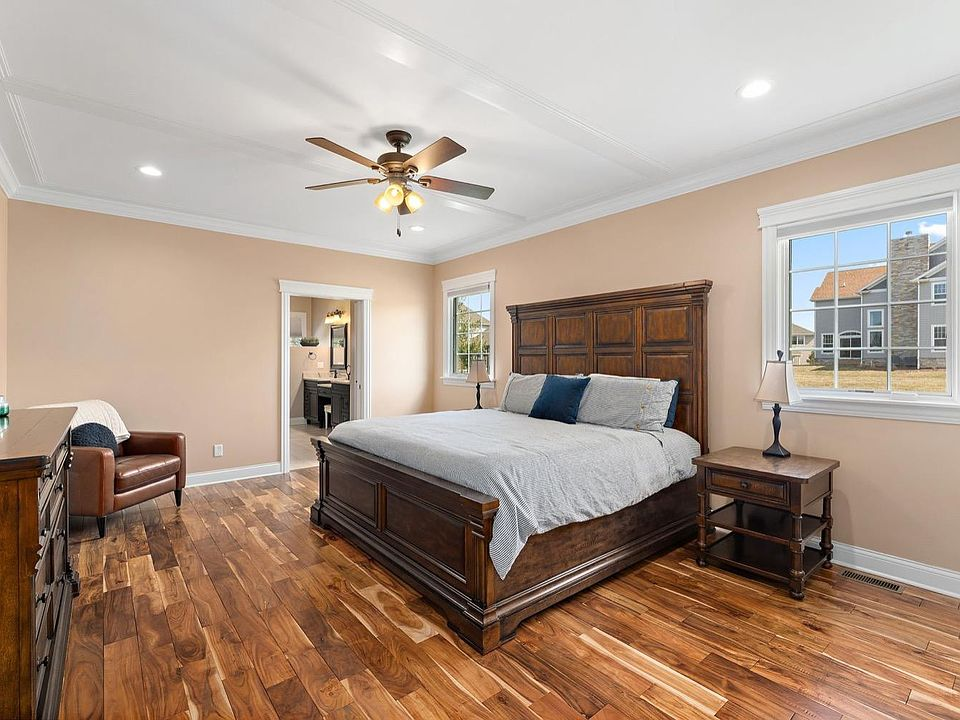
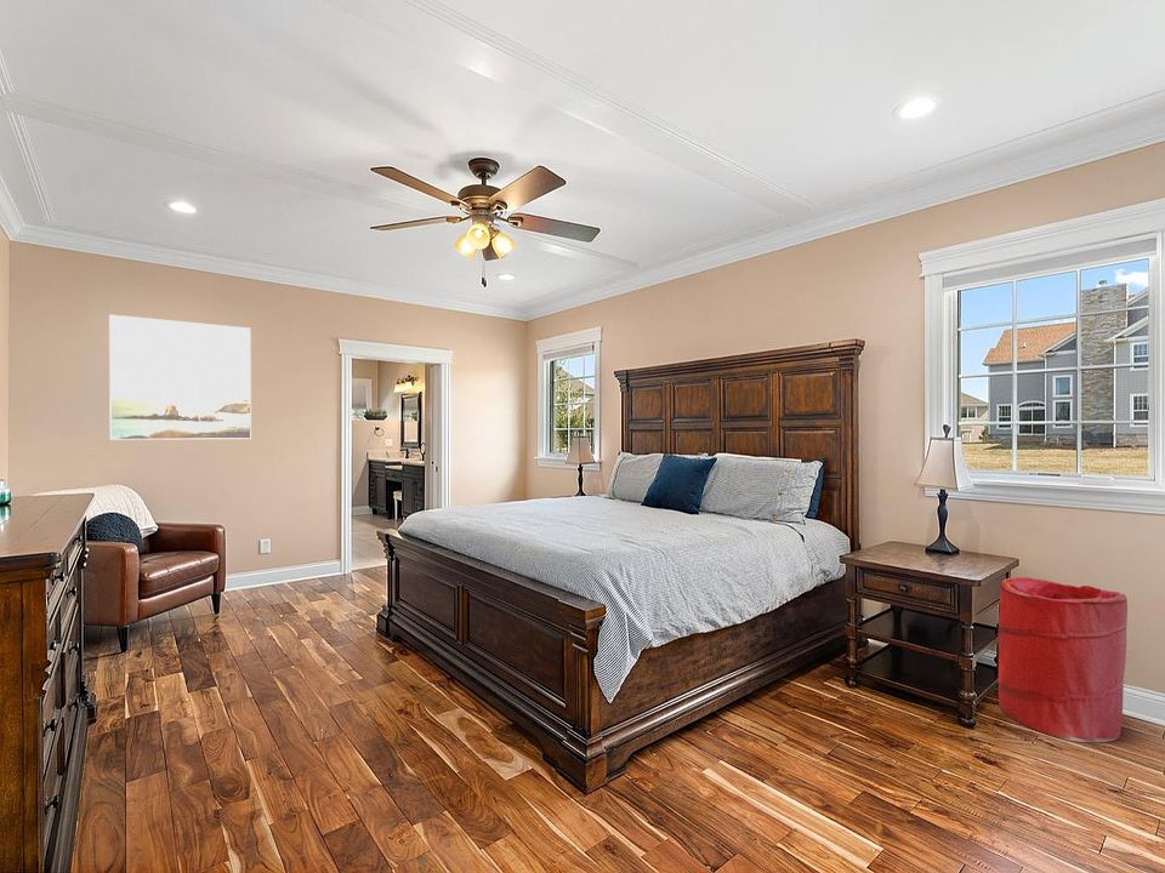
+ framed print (184, 381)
+ laundry hamper (1059, 650)
